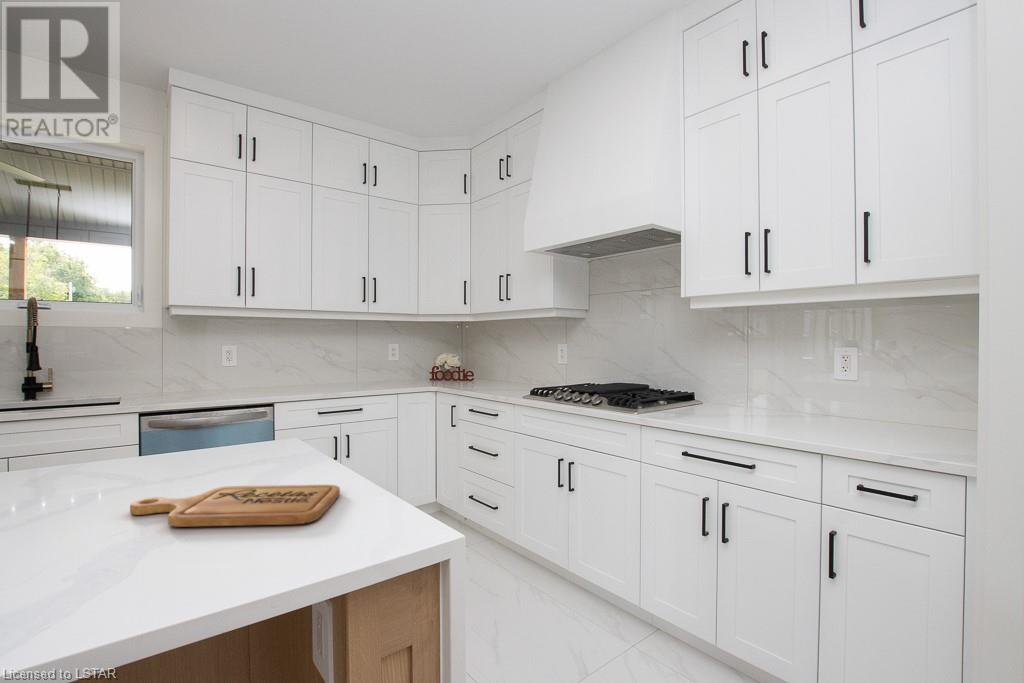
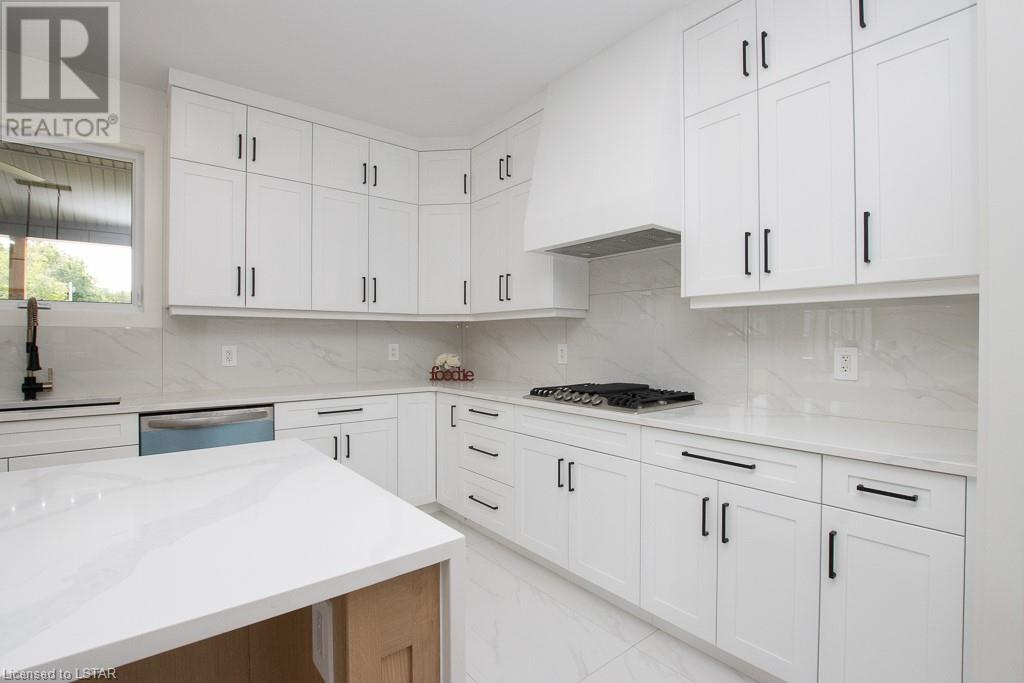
- cutting board (233, 503)
